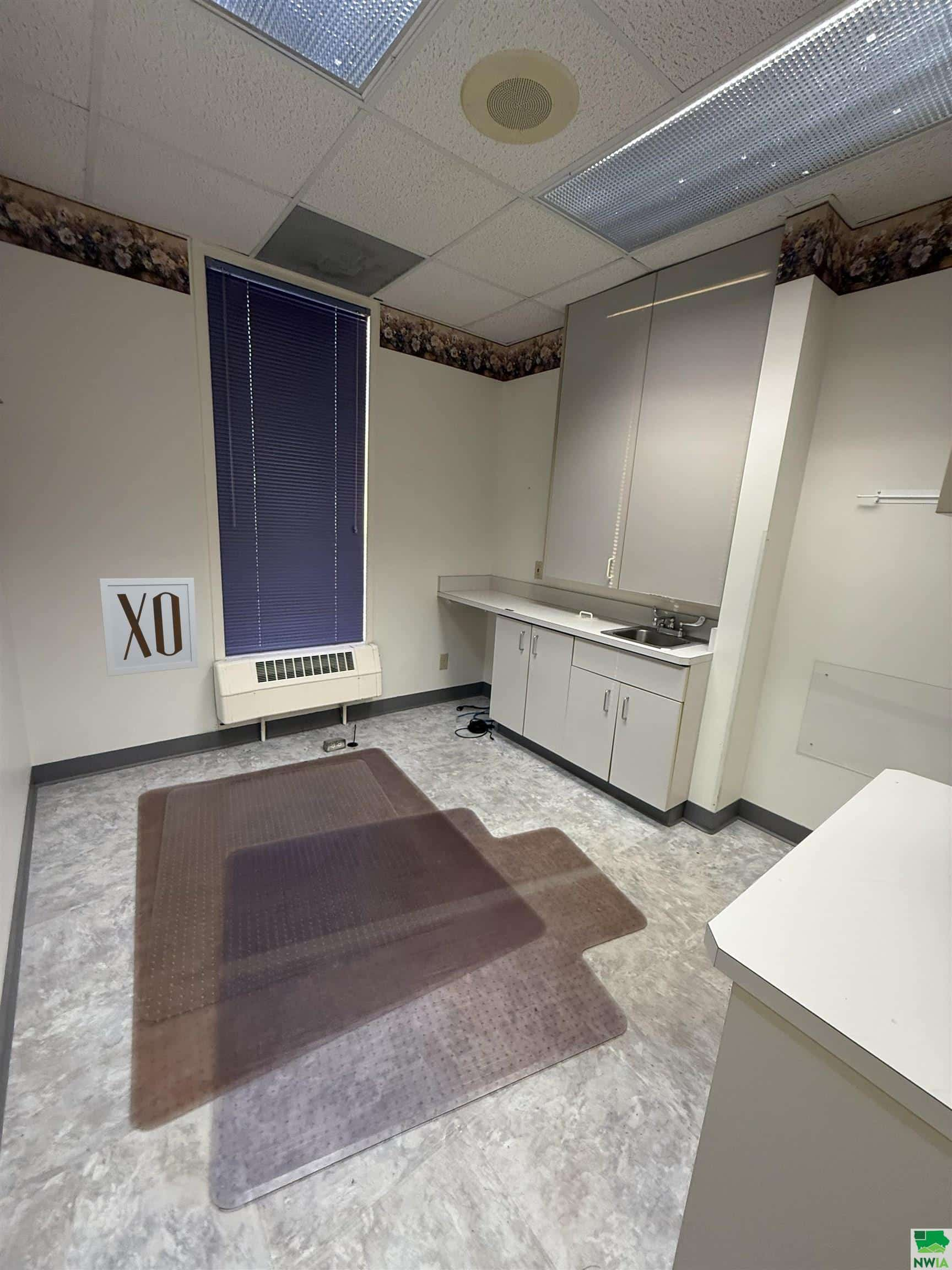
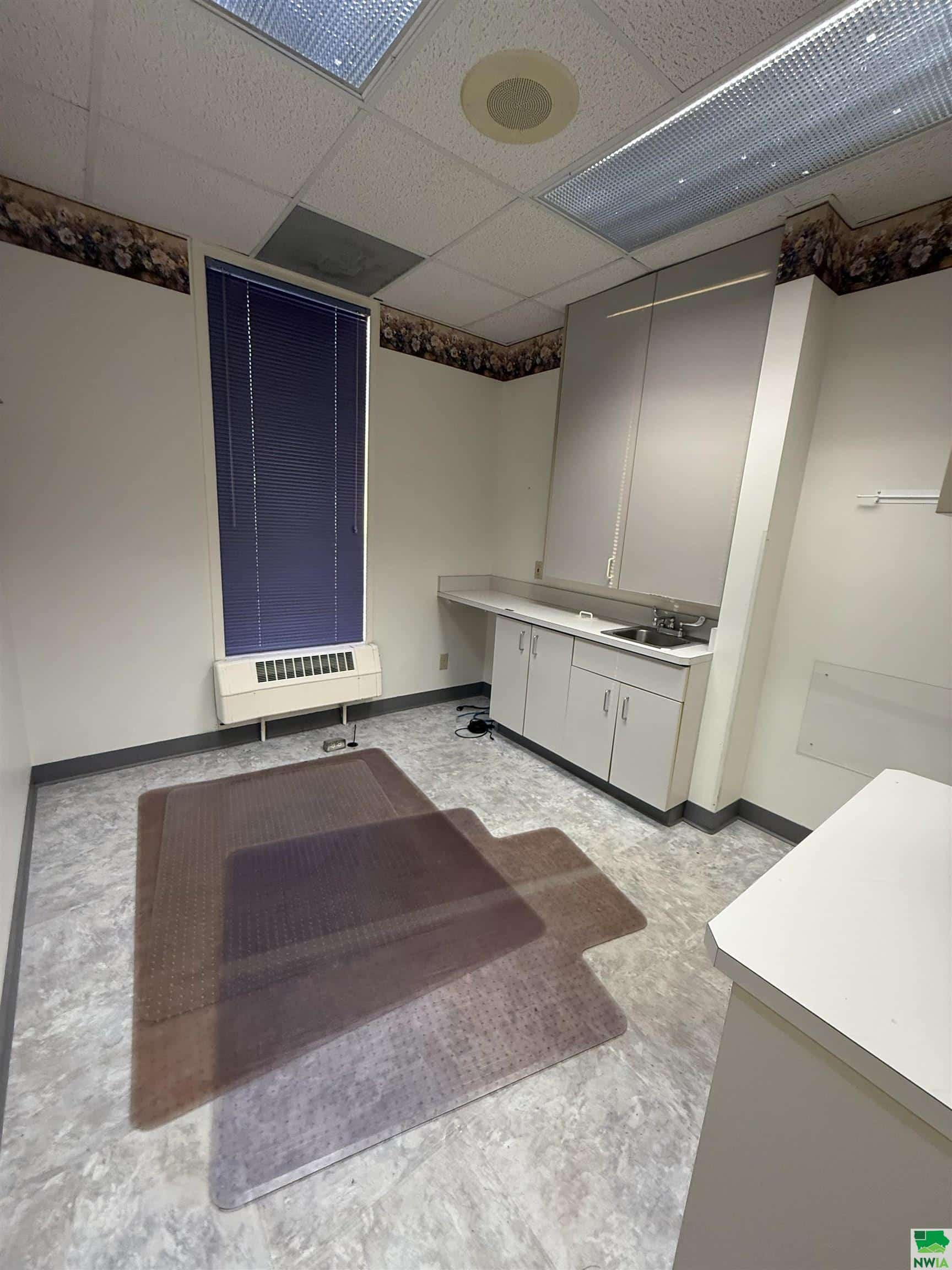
- wall art (152, 625)
